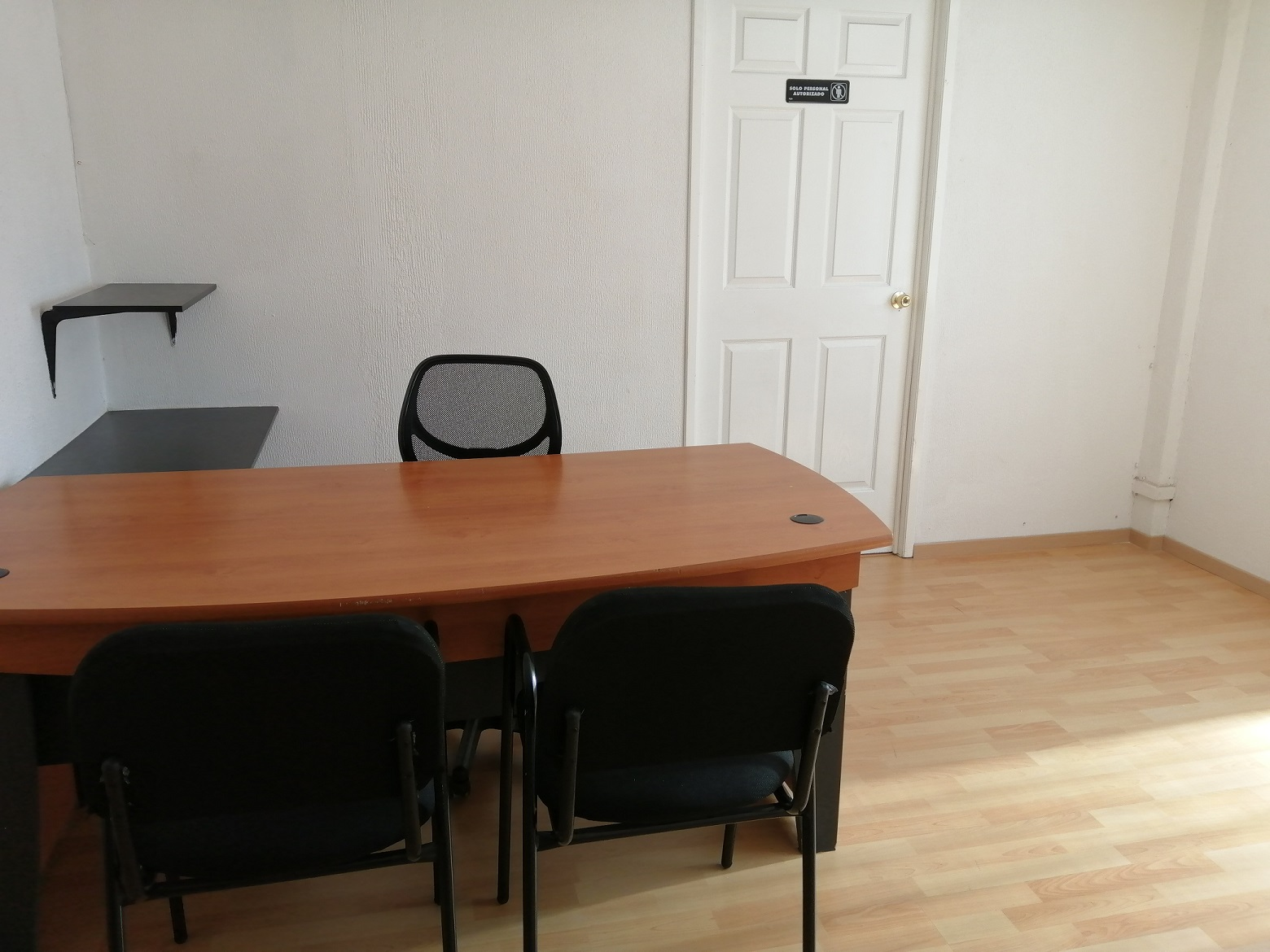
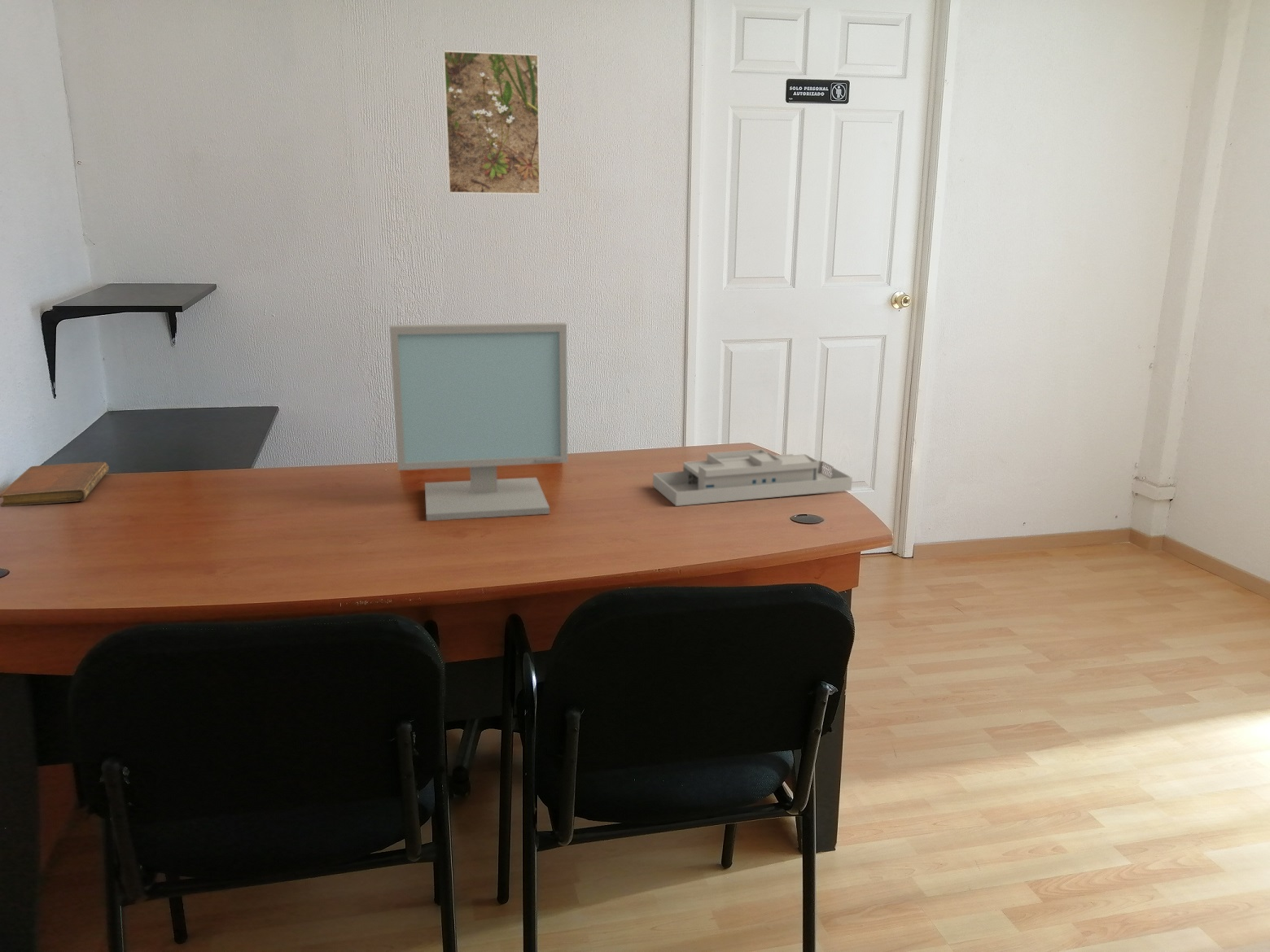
+ computer monitor (483, 415)
+ notebook (57, 483)
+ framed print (493, 124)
+ desk organizer (752, 471)
